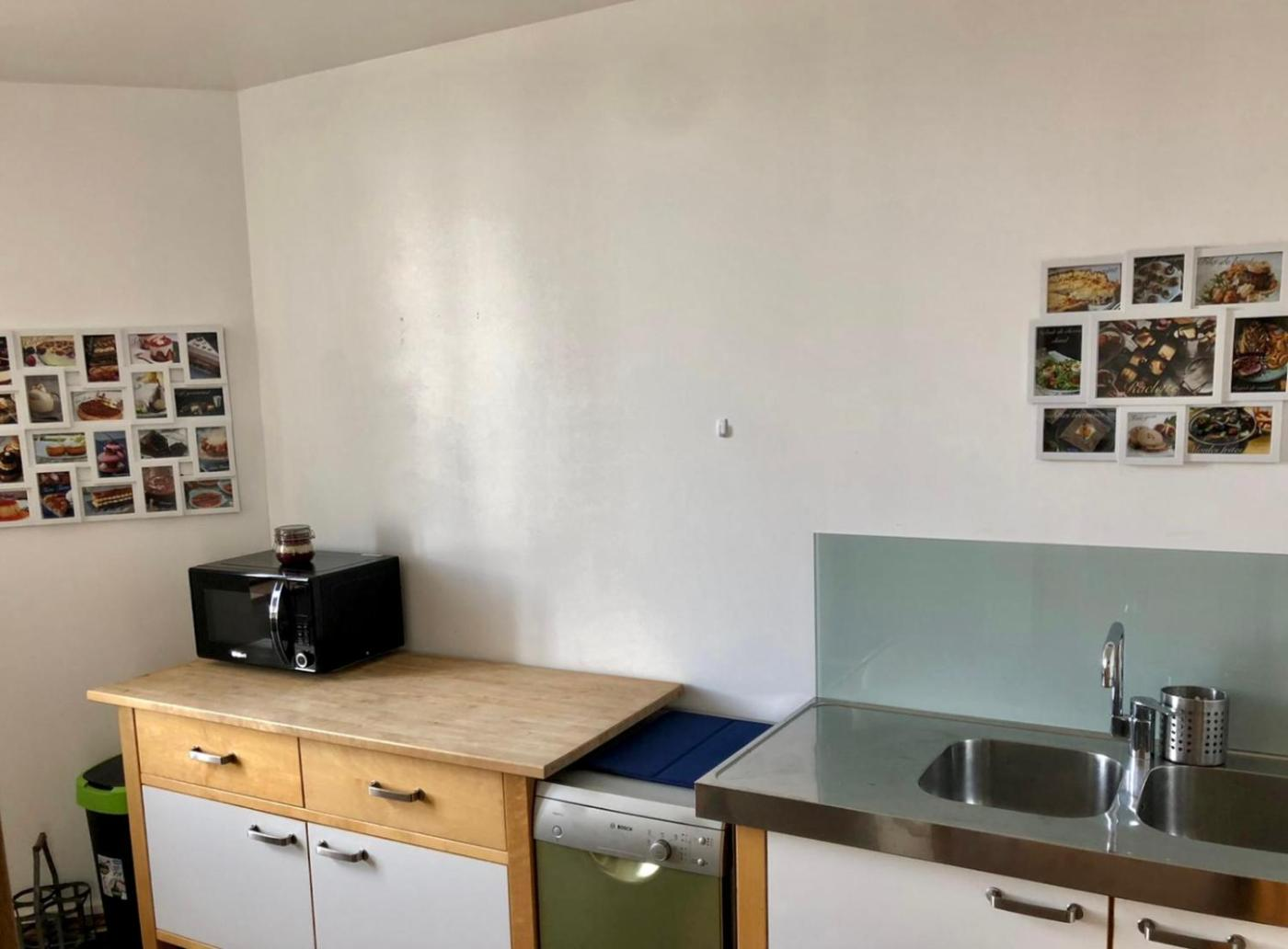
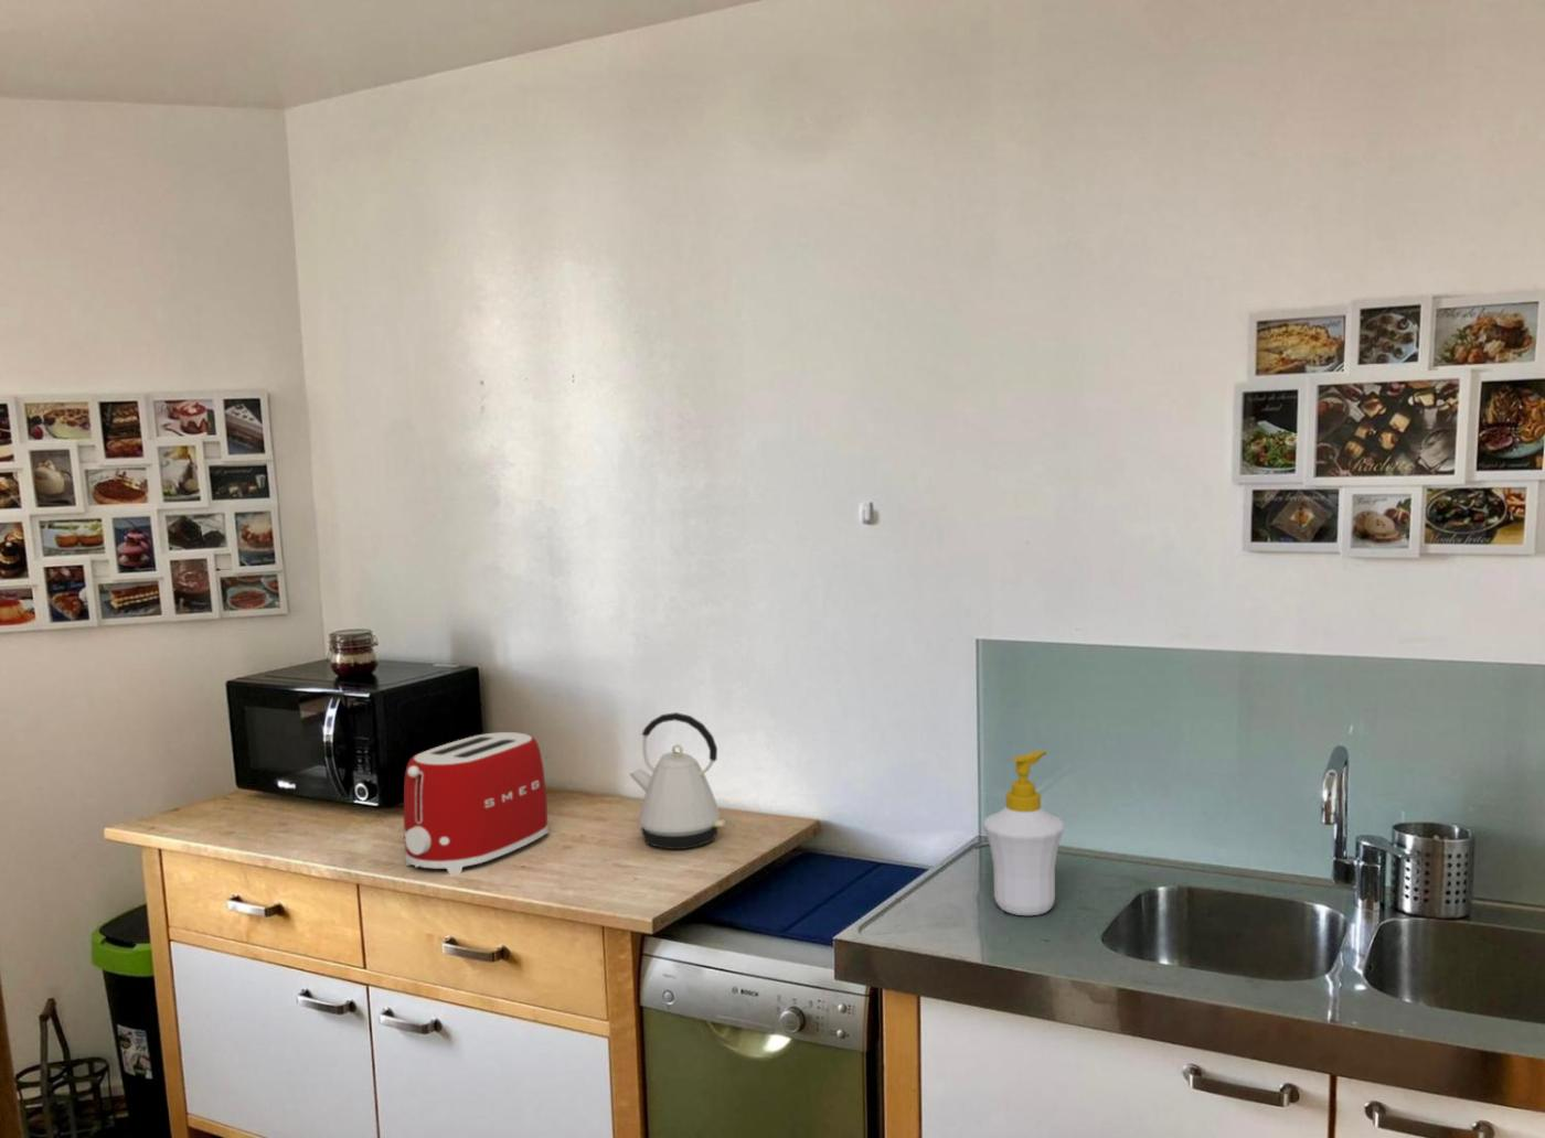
+ soap bottle (1023, 831)
+ toaster (474, 797)
+ kettle (675, 776)
